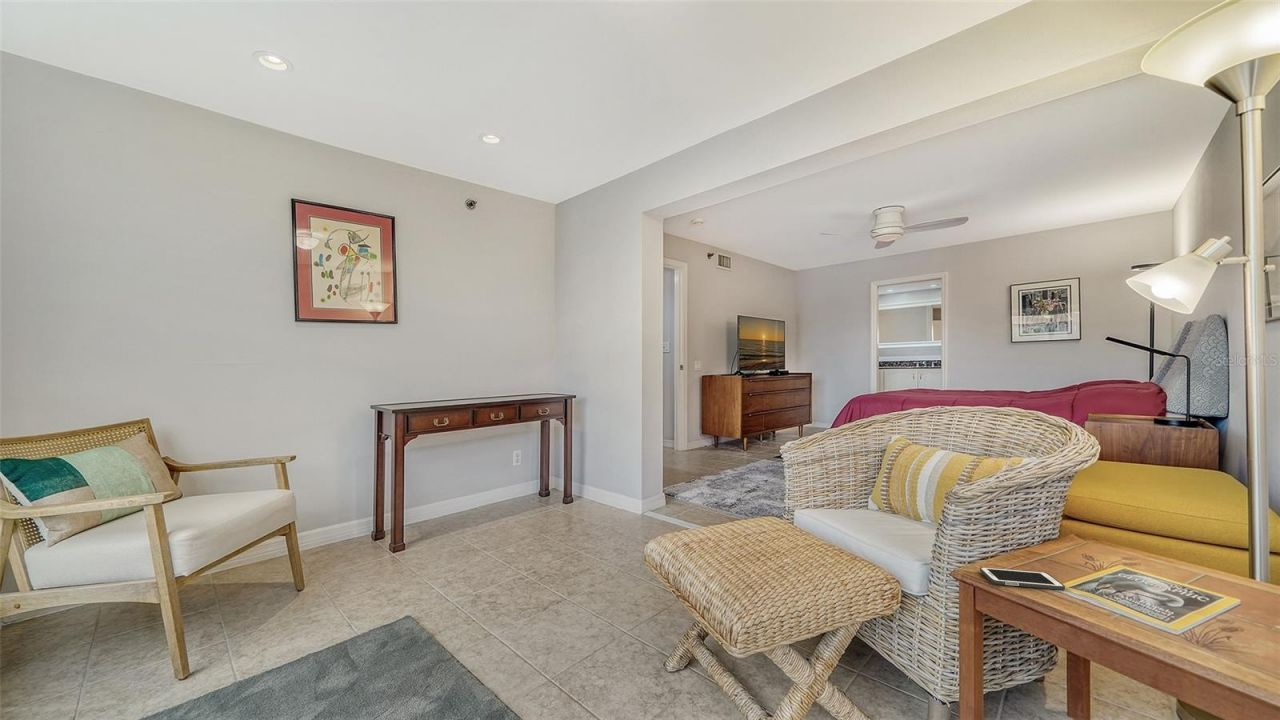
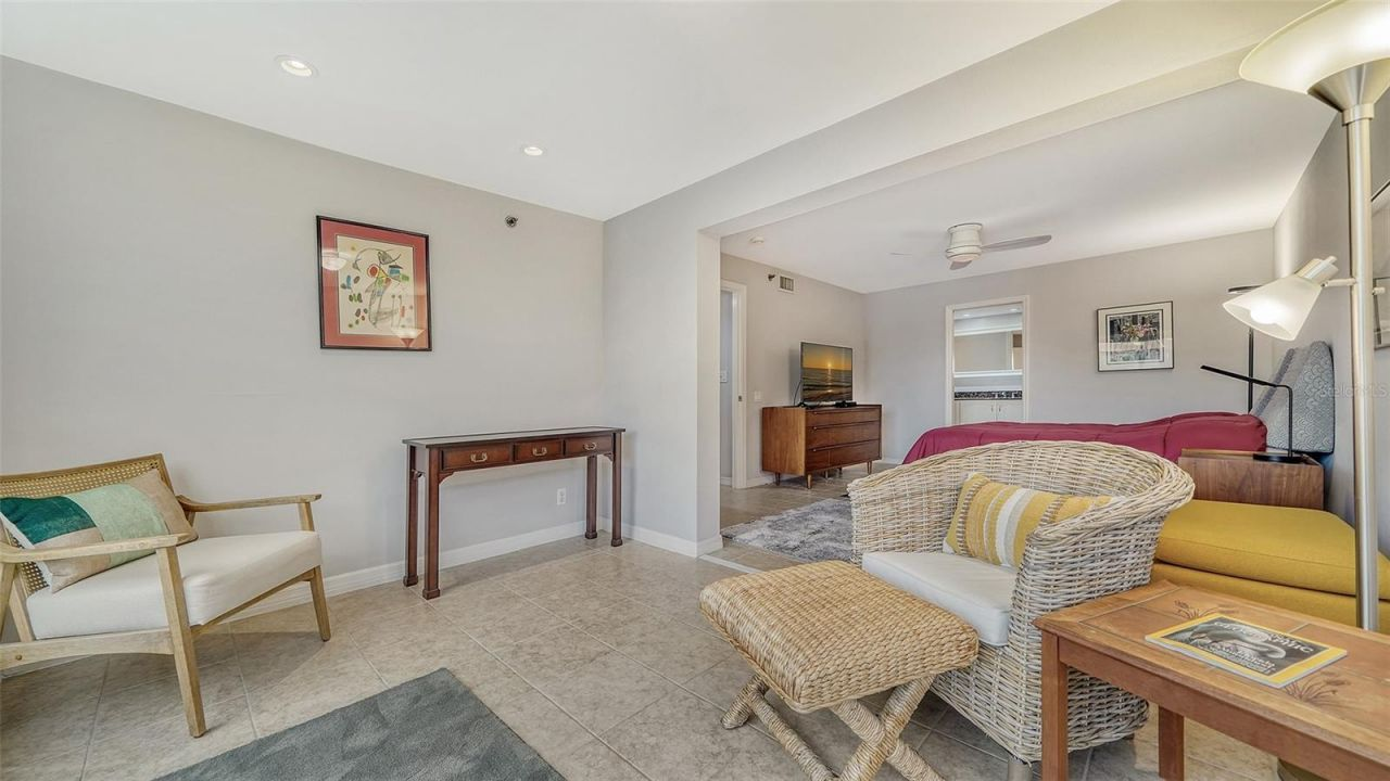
- cell phone (1020, 578)
